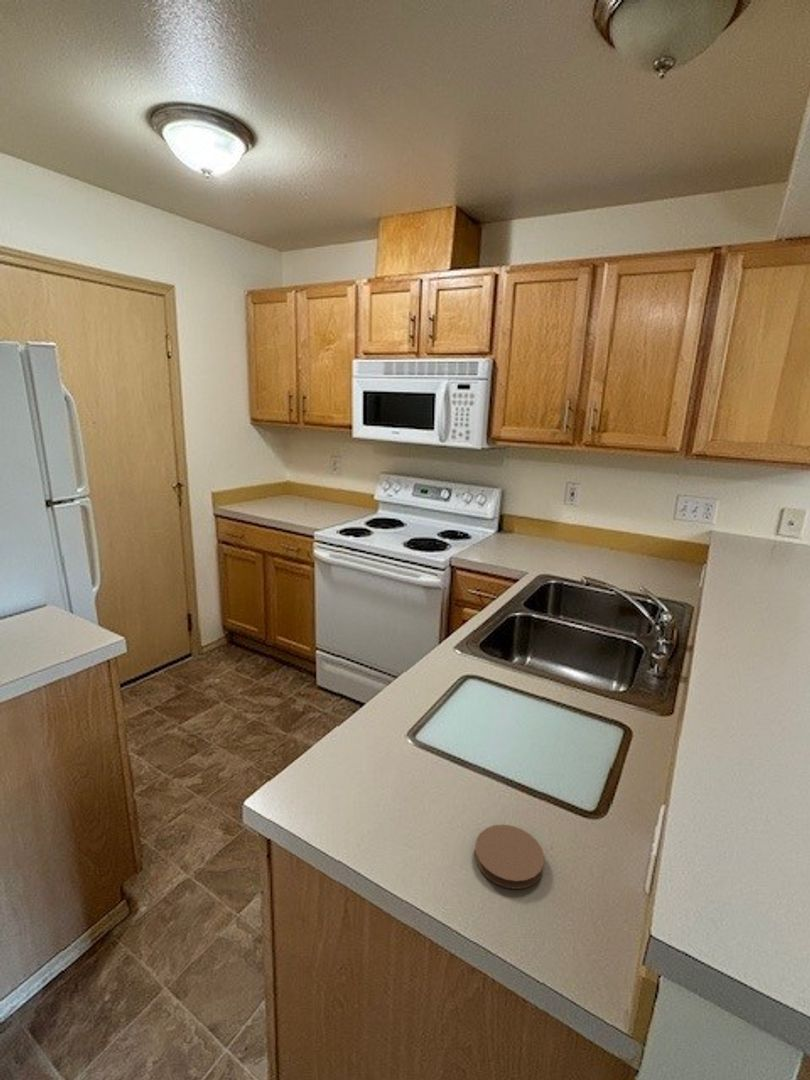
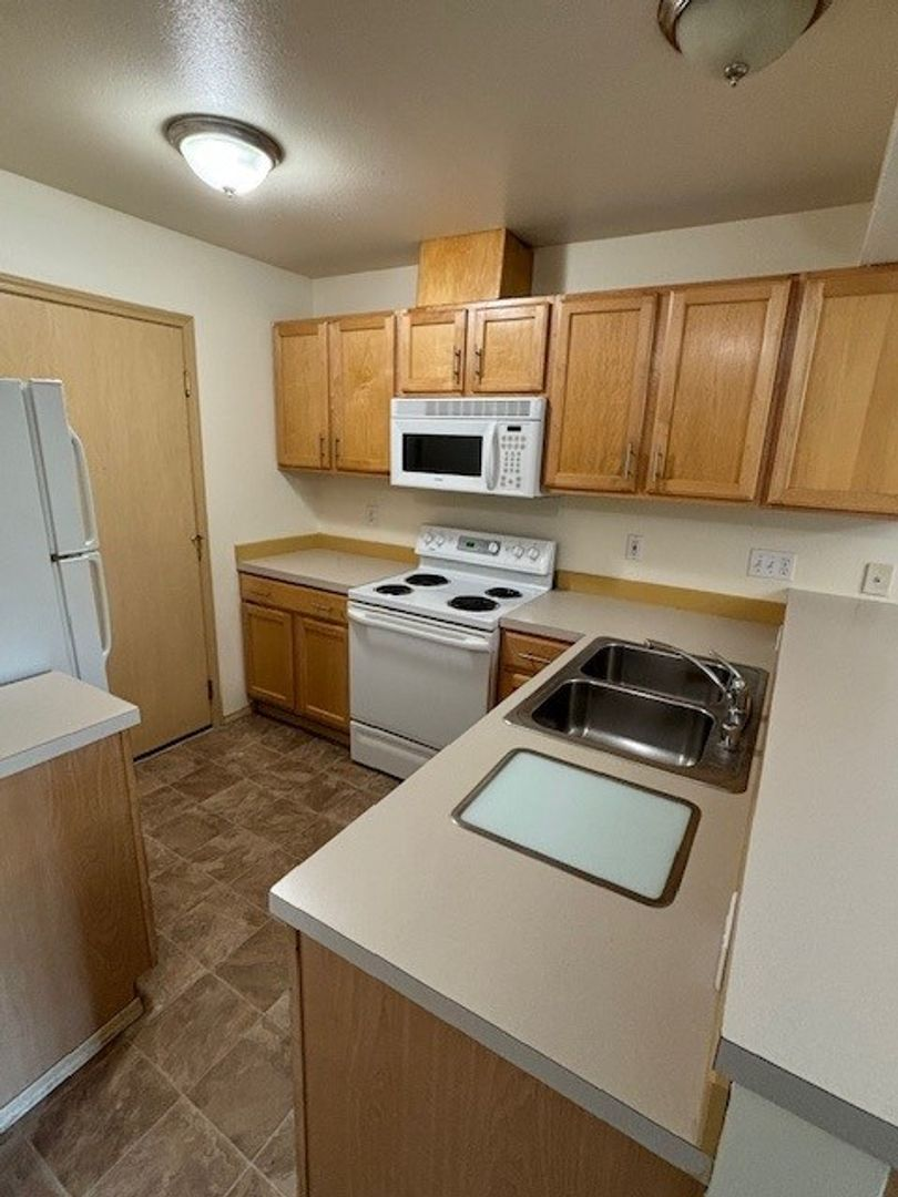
- coaster (508, 854)
